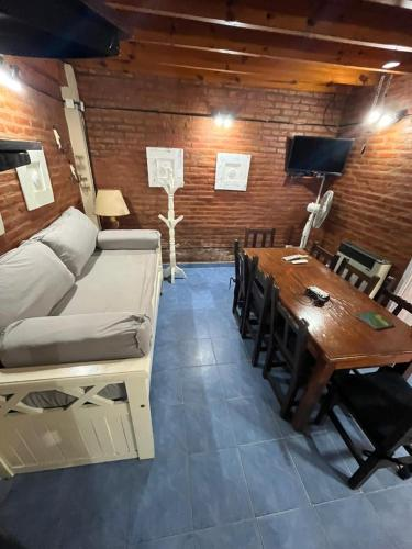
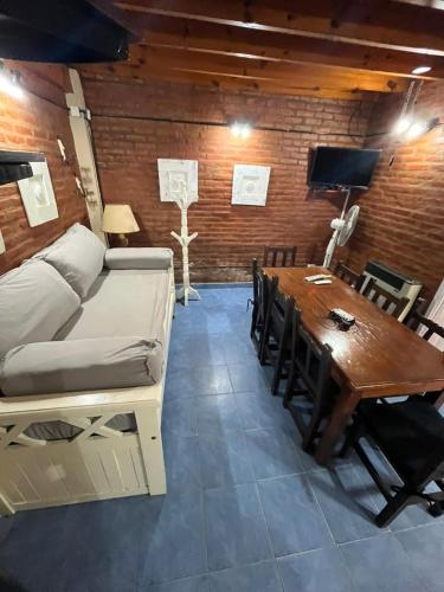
- notebook (375, 318)
